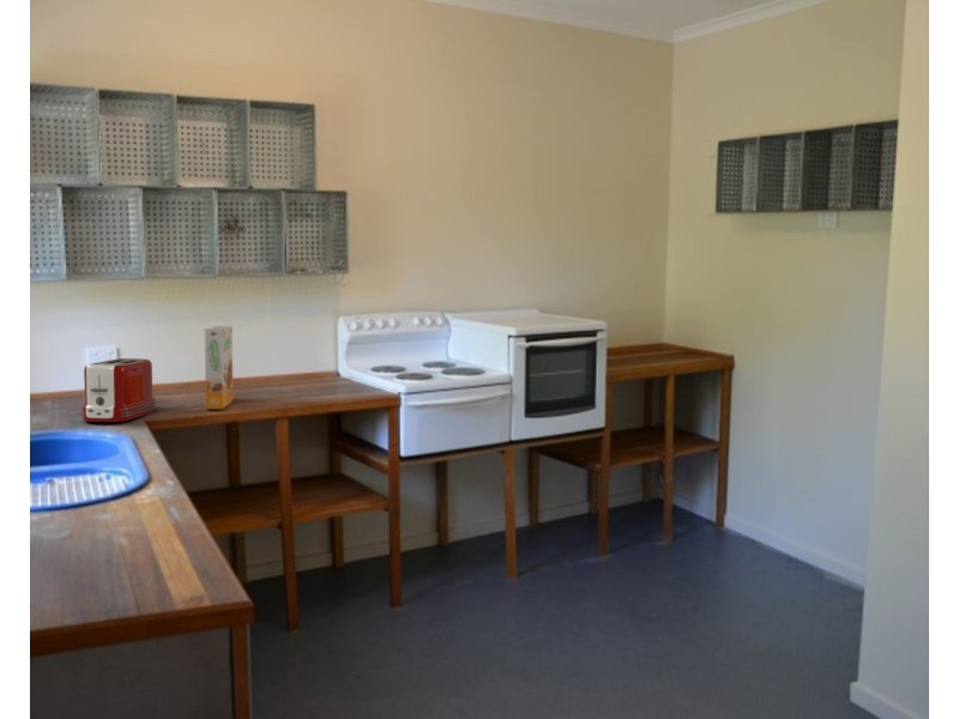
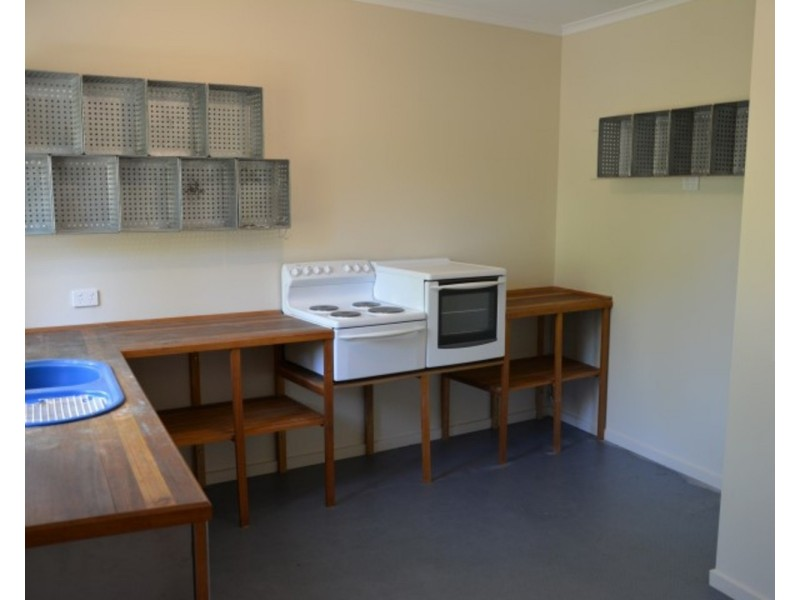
- toaster (119, 388)
- cereal box (219, 365)
